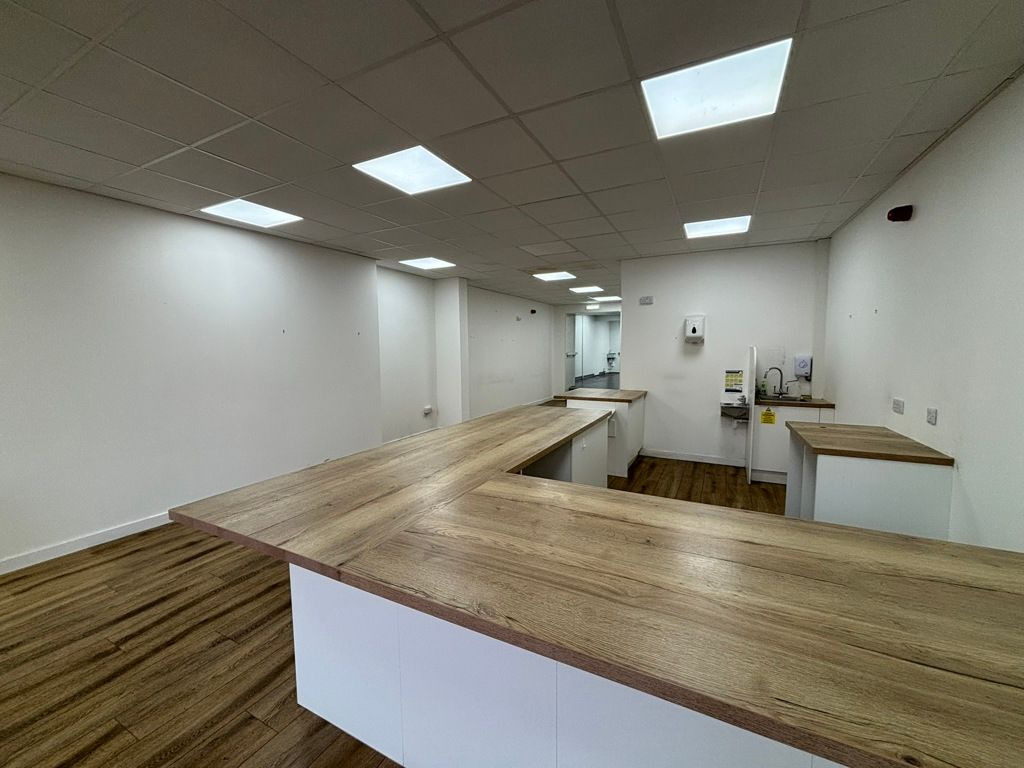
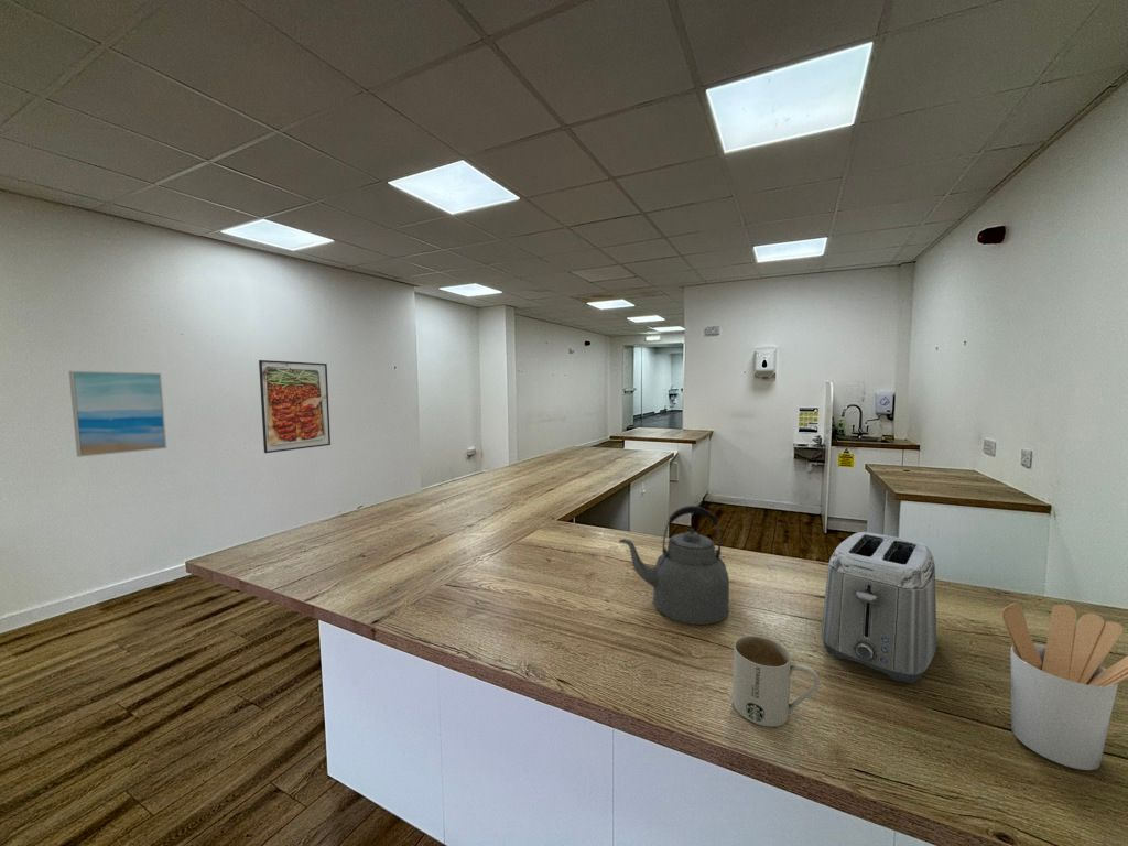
+ wall art (121, 412)
+ kettle (673, 556)
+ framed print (296, 405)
+ utensil holder (1065, 677)
+ mug (773, 682)
+ toaster (882, 595)
